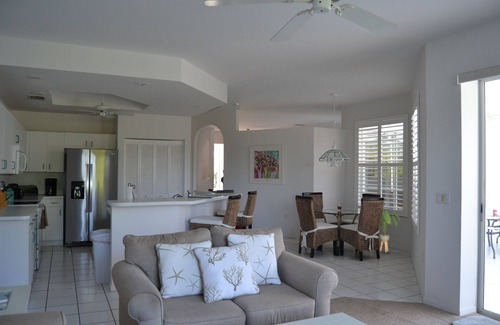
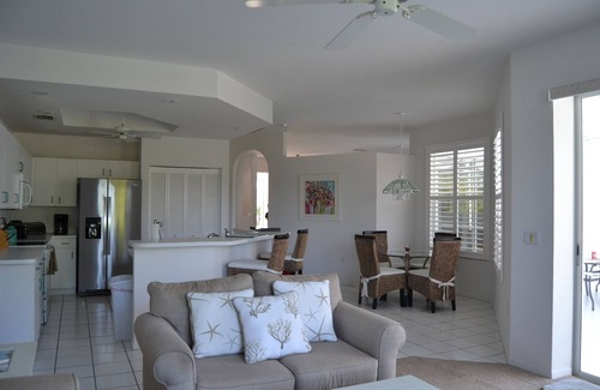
- house plant (386, 231)
